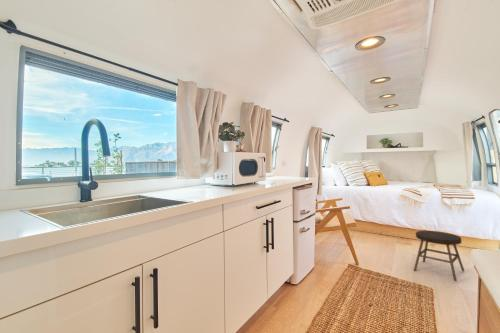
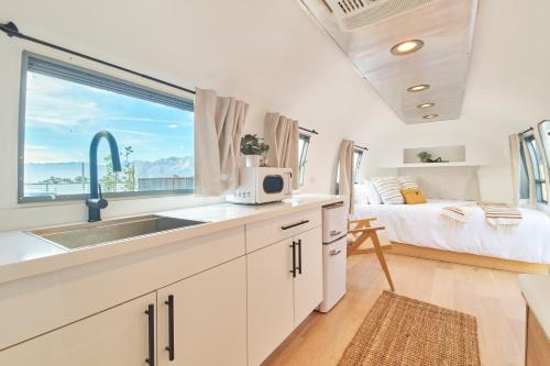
- stool (437, 252)
